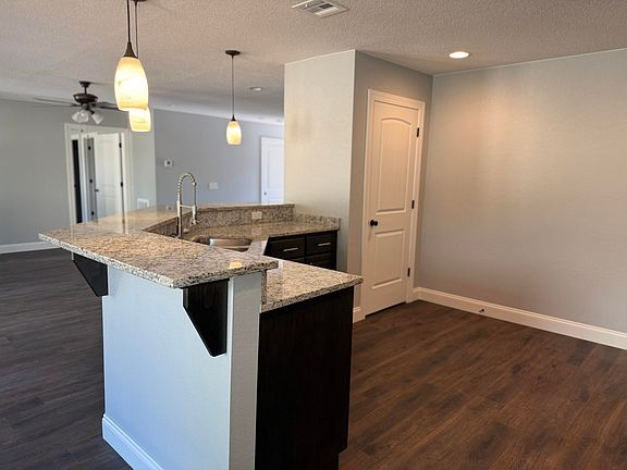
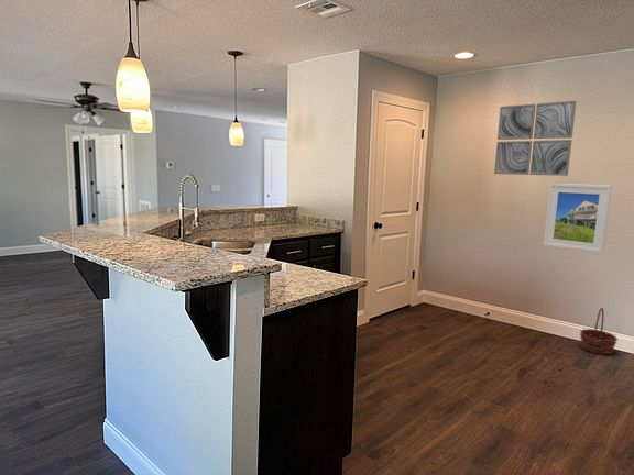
+ basket (599, 330)
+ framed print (576, 217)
+ wall art (533, 141)
